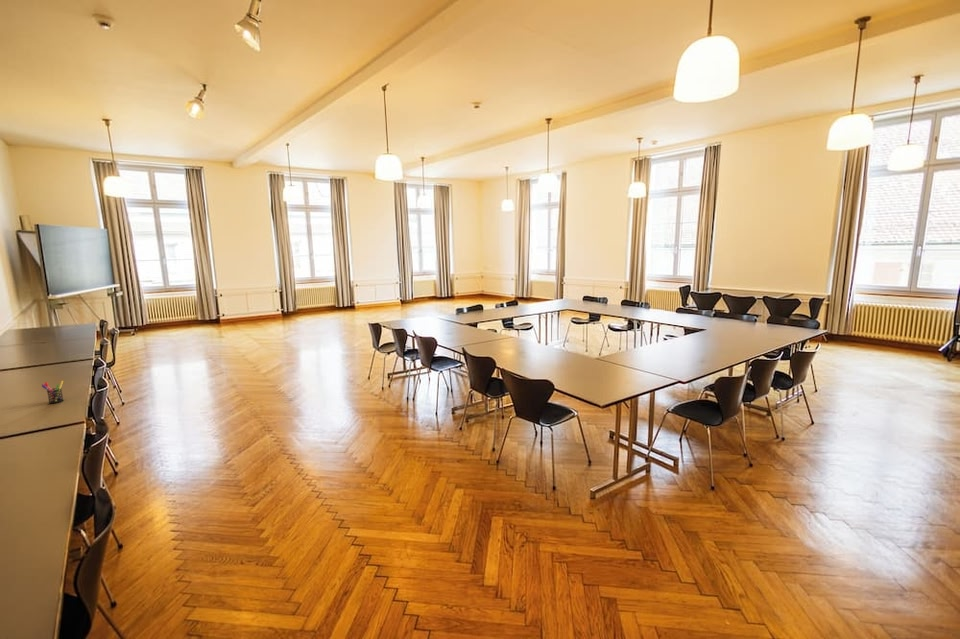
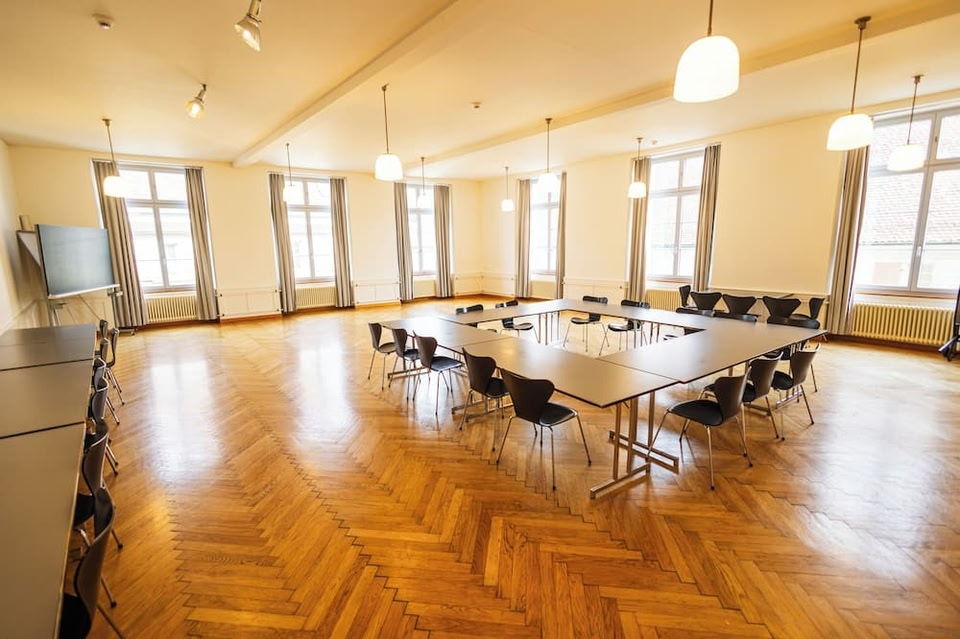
- pen holder (54, 391)
